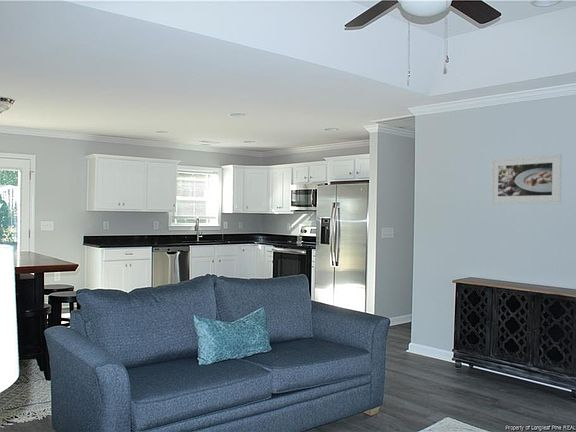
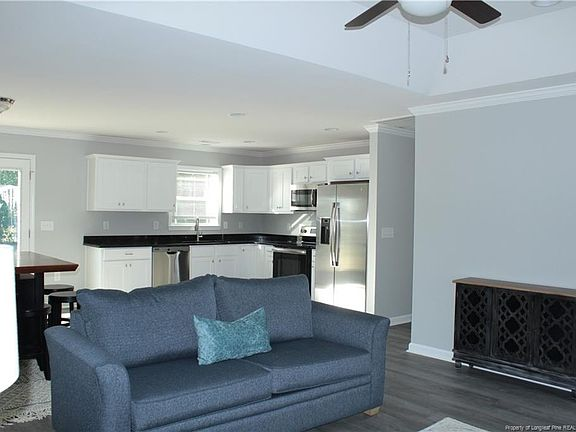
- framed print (524, 180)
